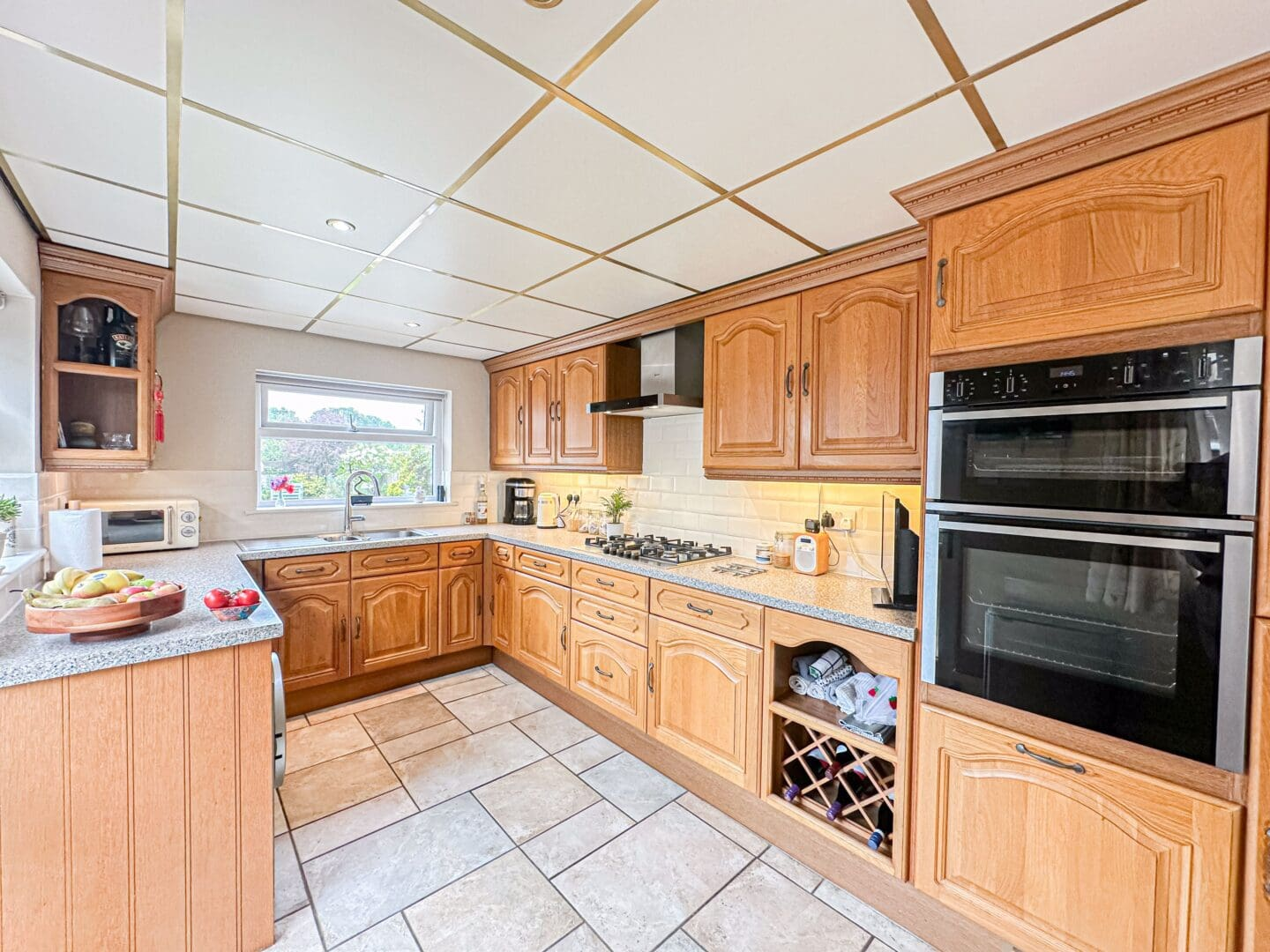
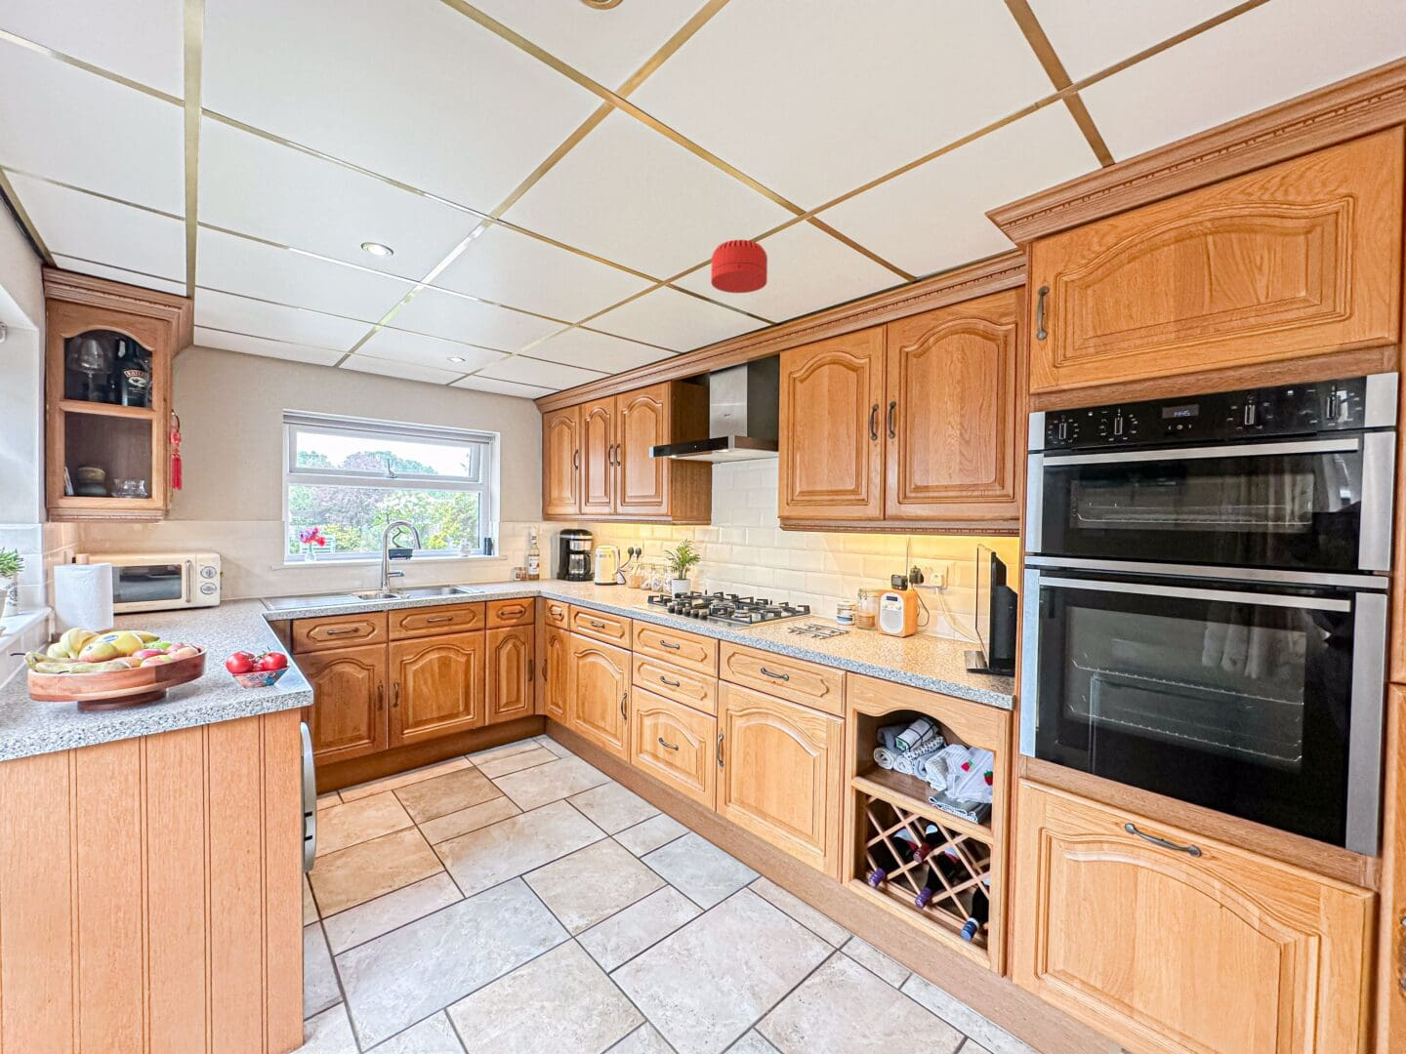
+ smoke detector (740, 266)
